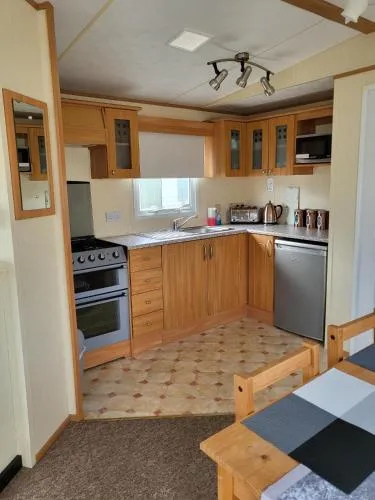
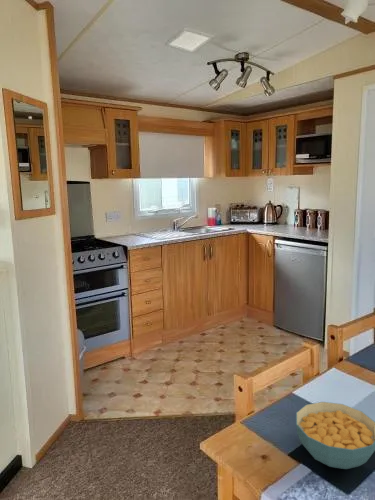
+ cereal bowl (335, 441)
